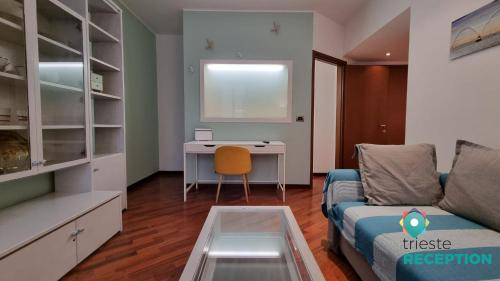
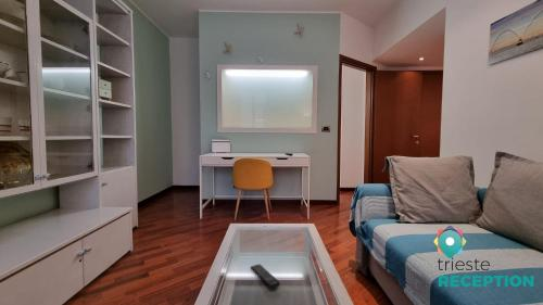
+ remote control (264, 275)
